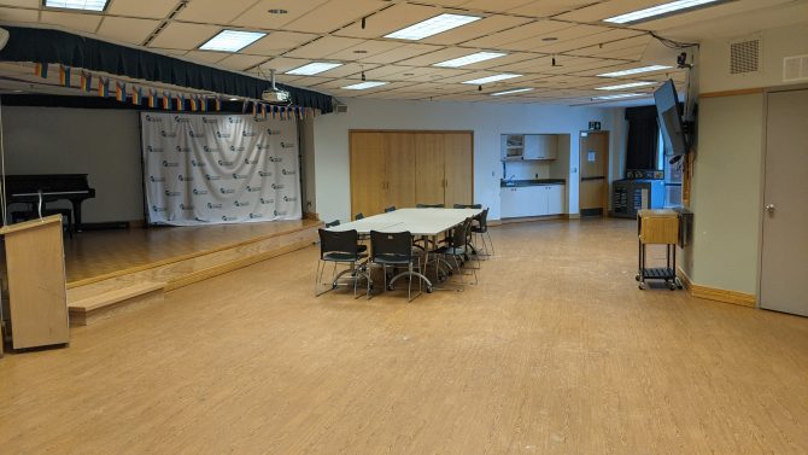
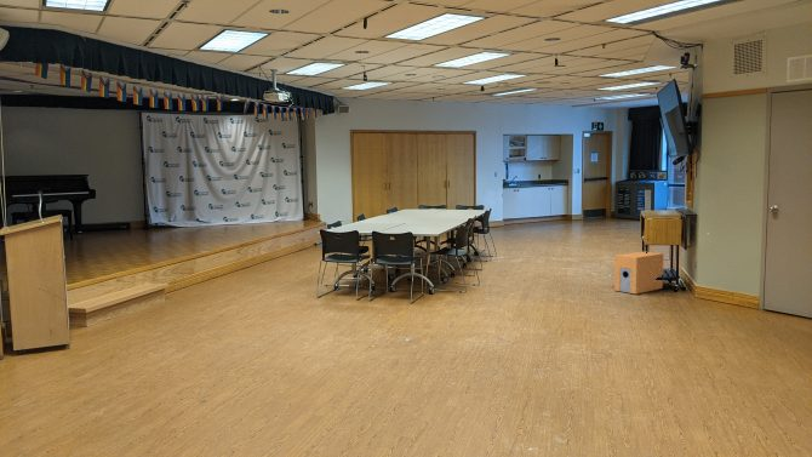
+ speaker (639, 272)
